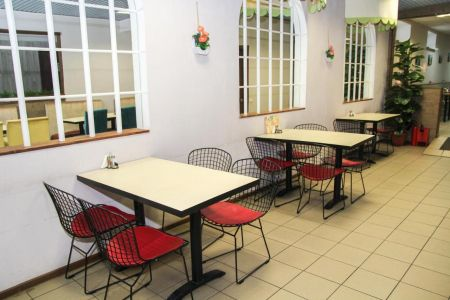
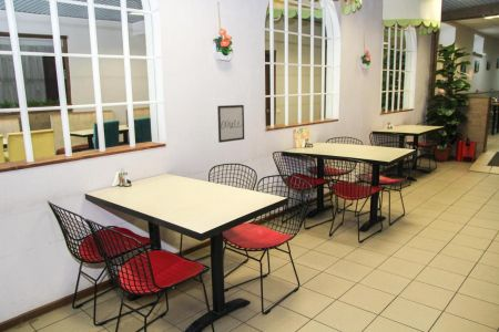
+ wall art (231, 123)
